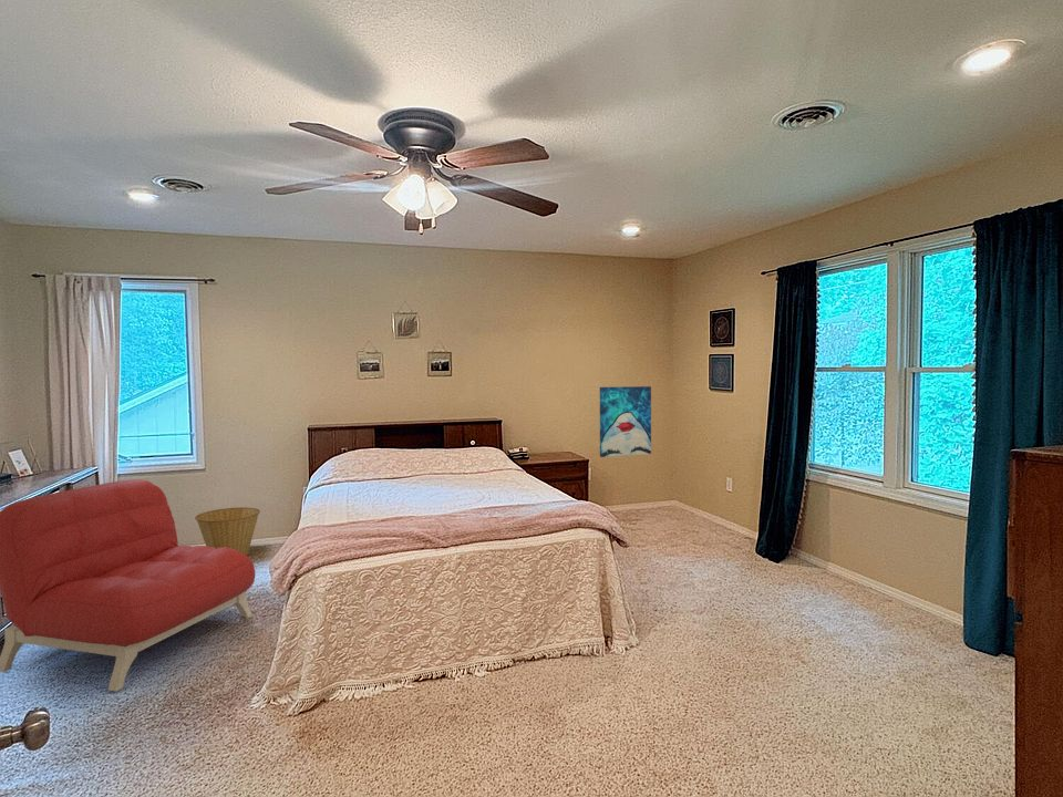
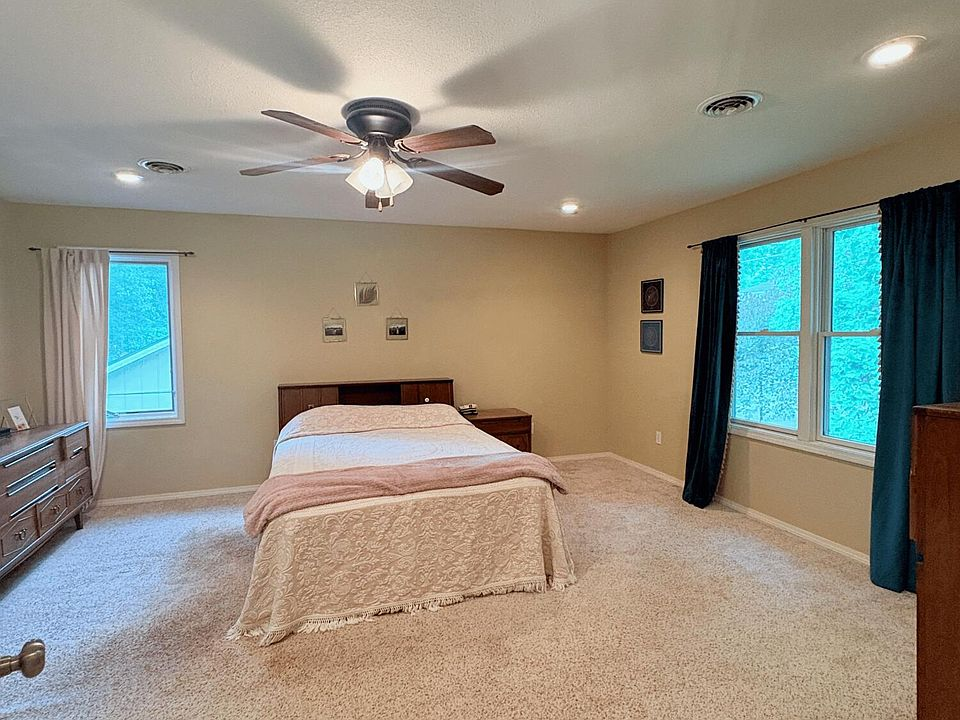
- armchair (135, 566)
- basket (228, 534)
- wall art (626, 421)
